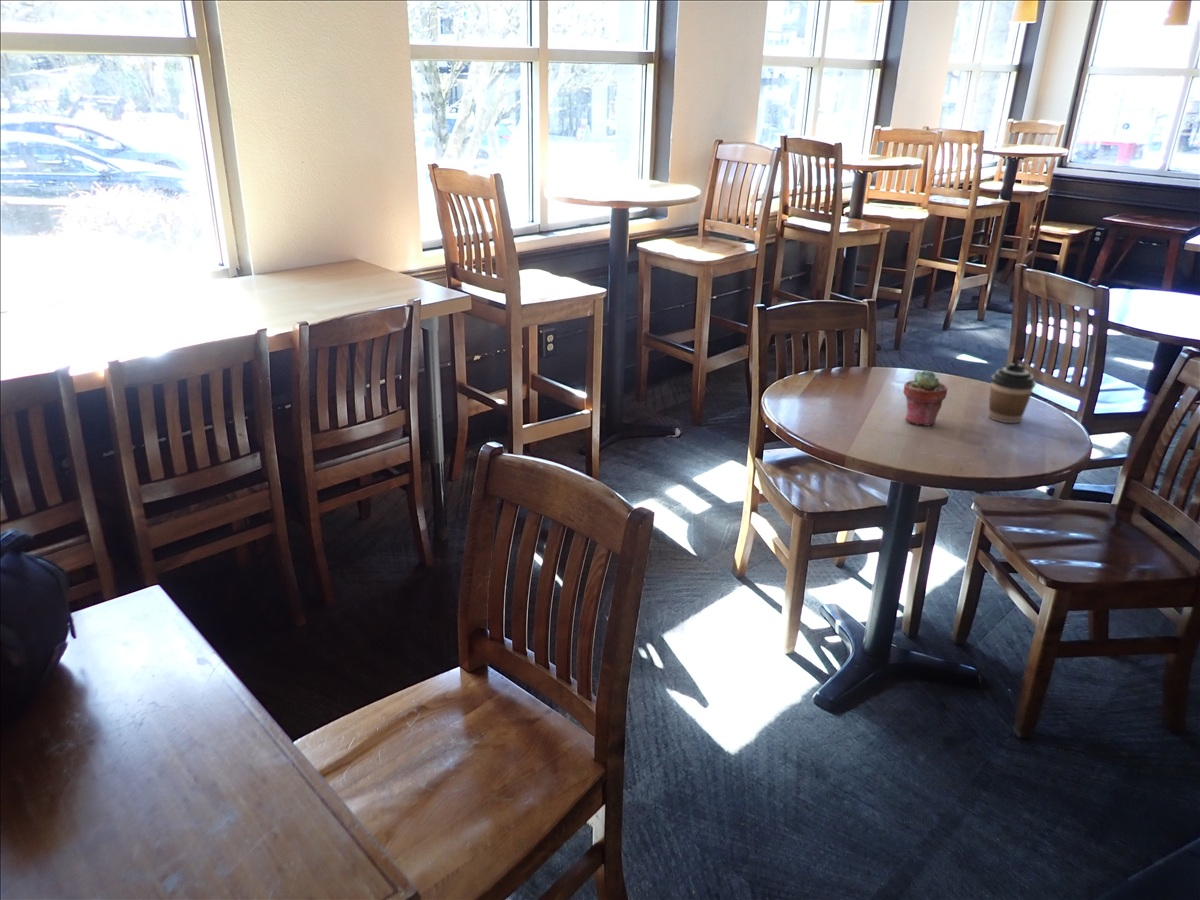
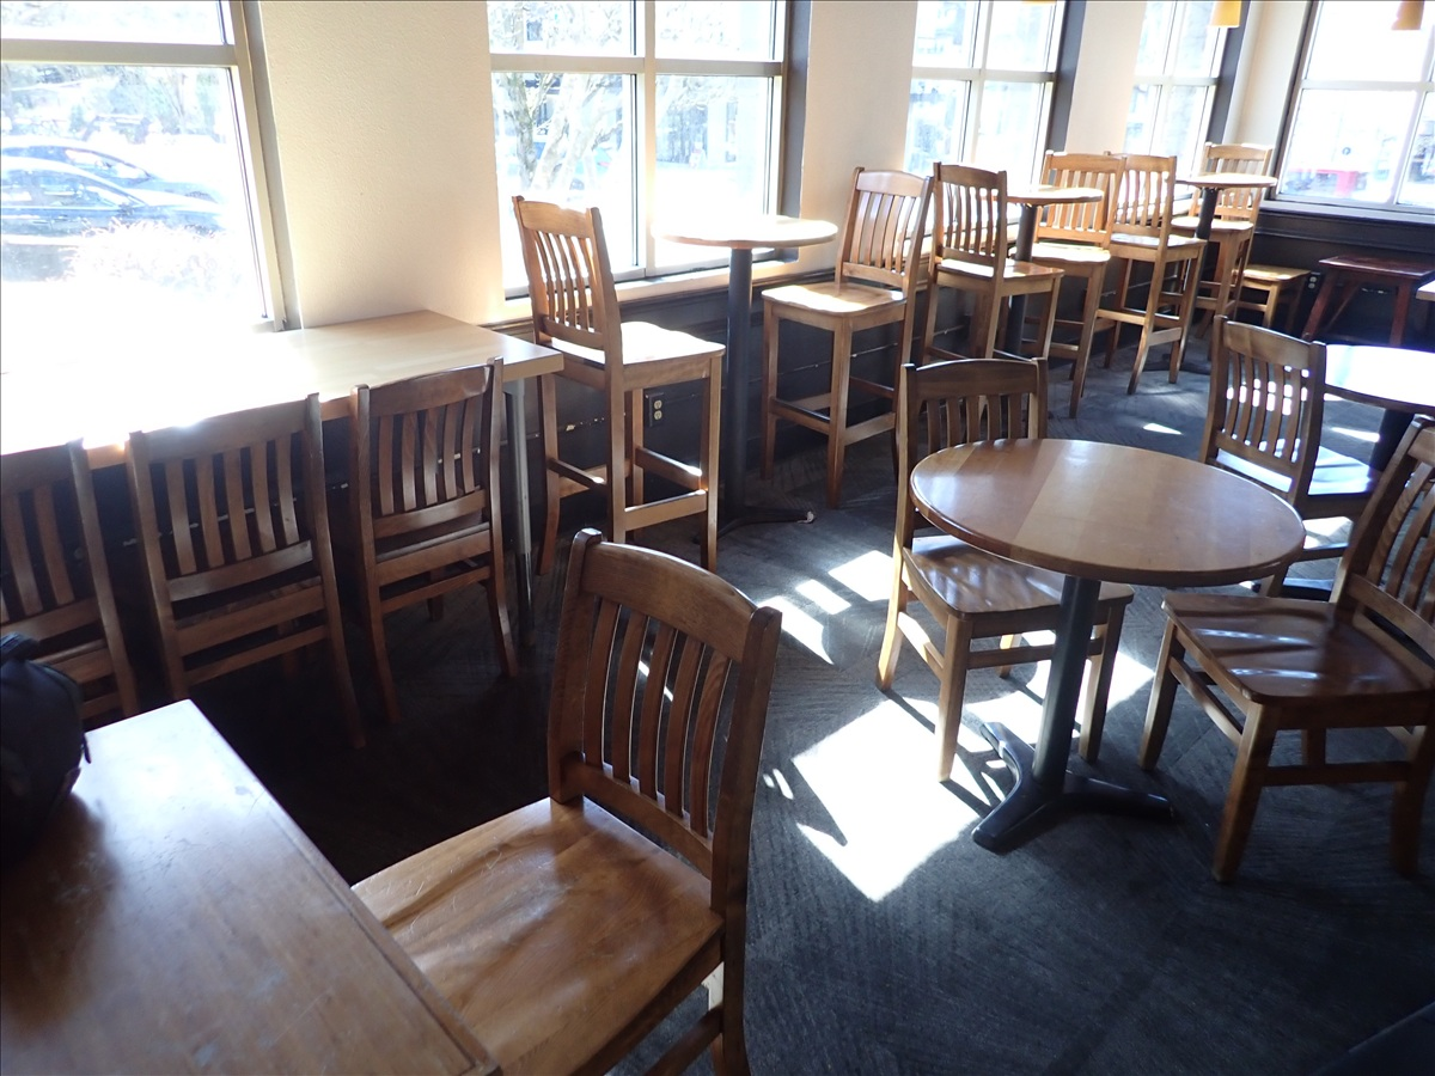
- potted succulent (924, 395)
- coffee cup (1010, 392)
